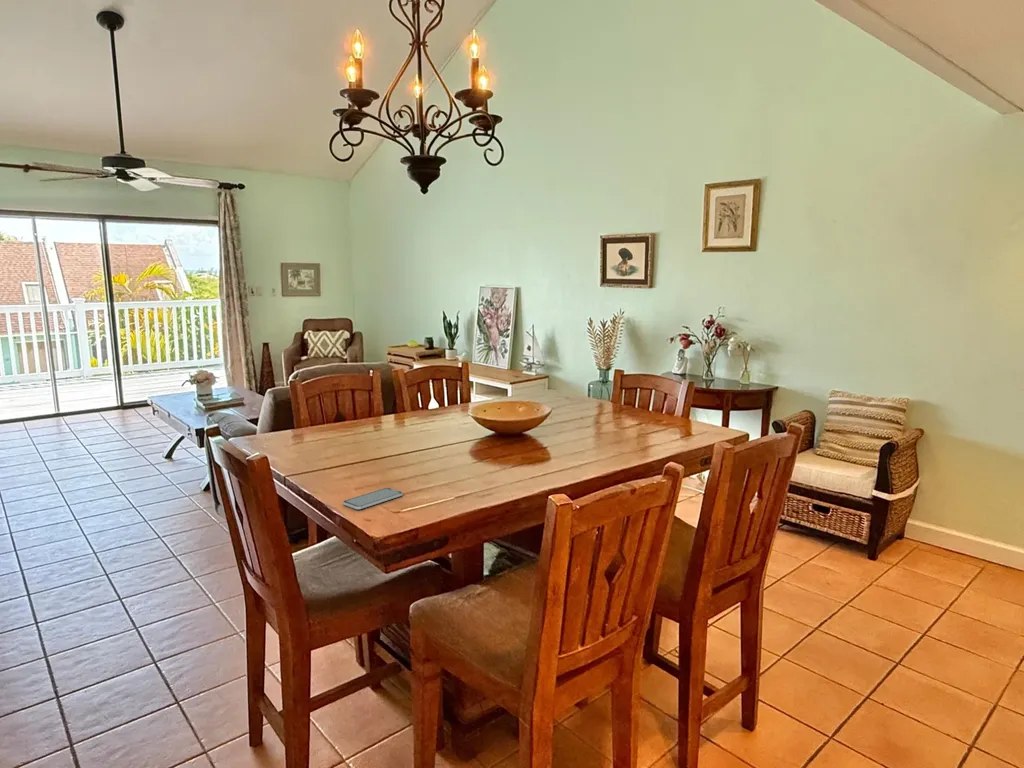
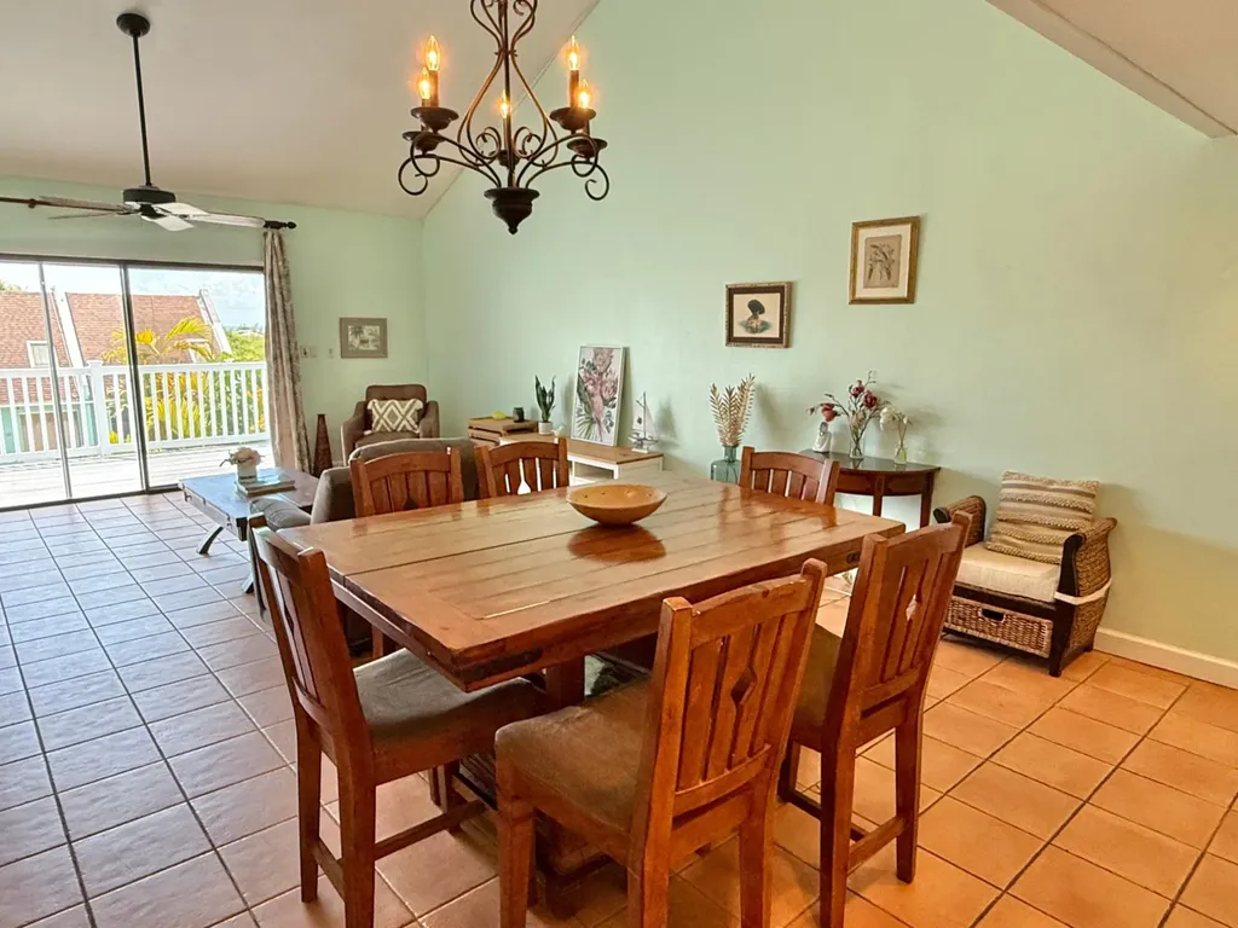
- smartphone (373, 498)
